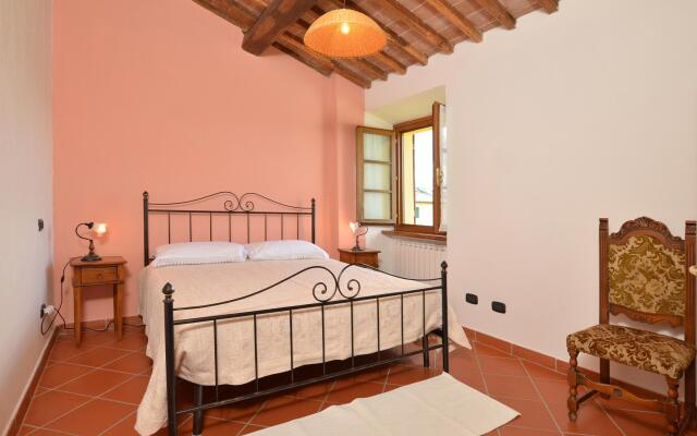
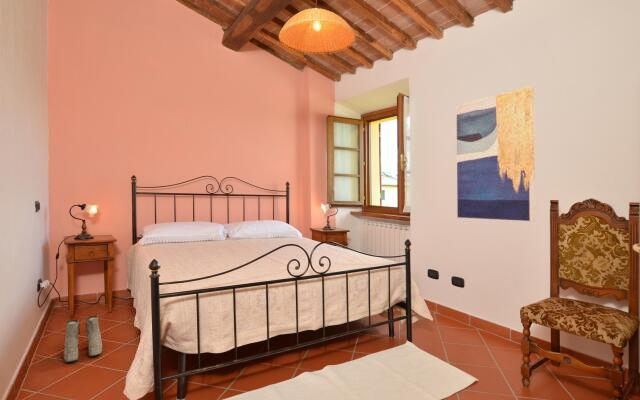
+ boots (80, 335)
+ wall art (492, 158)
